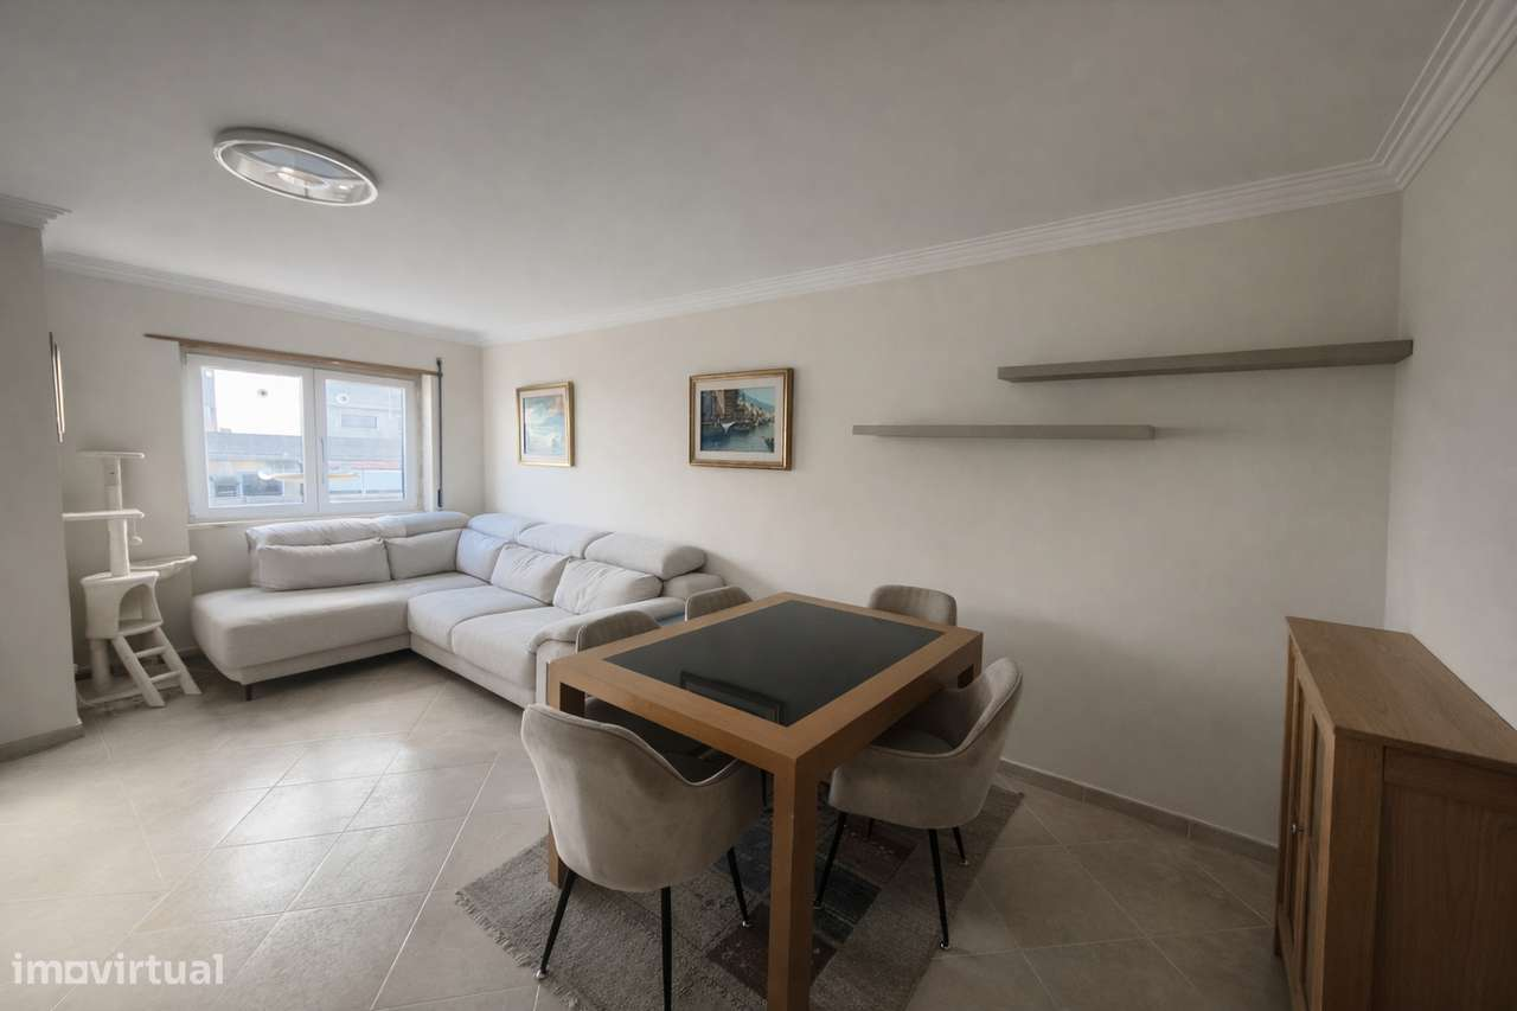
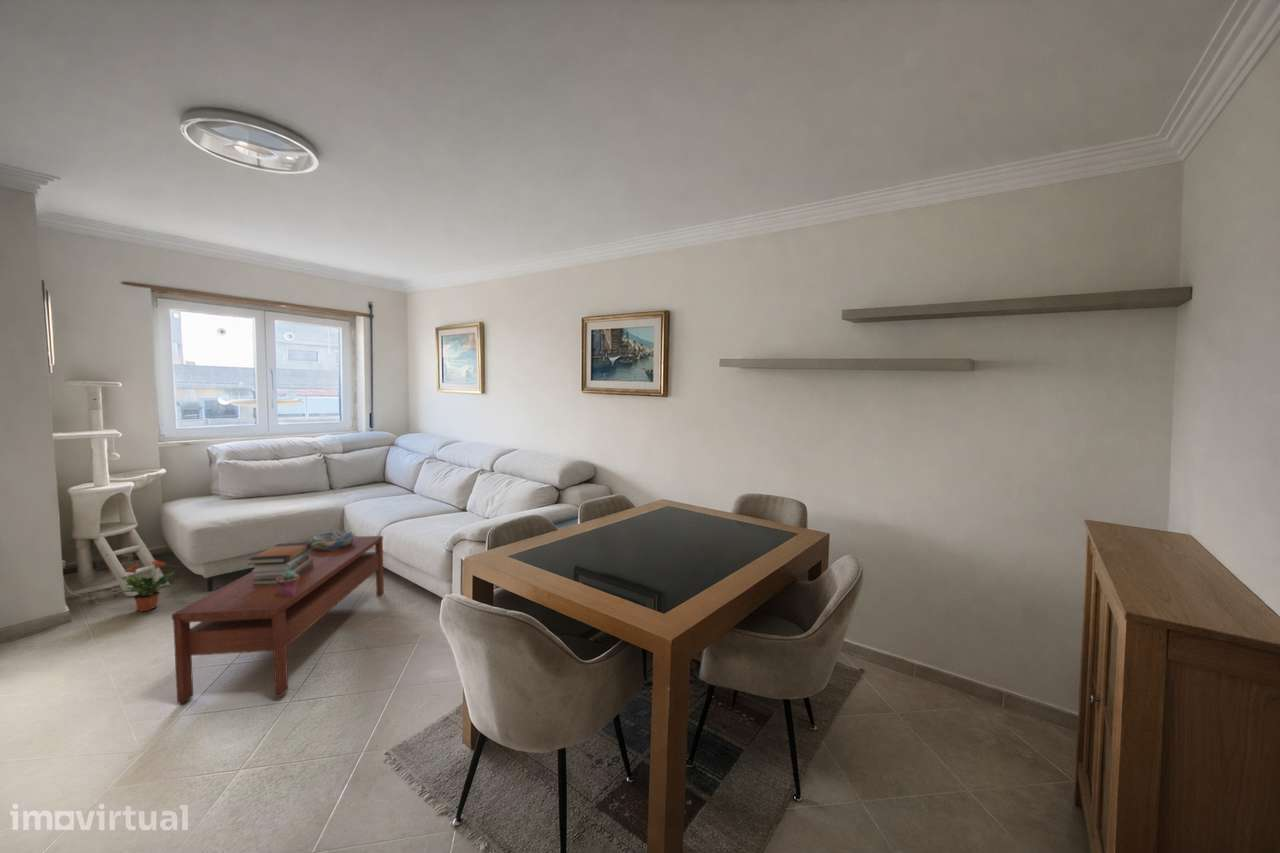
+ potted succulent (288, 582)
+ coffee table (302, 601)
+ decorative bowl (332, 540)
+ book stack (282, 562)
+ potted plant (146, 585)
